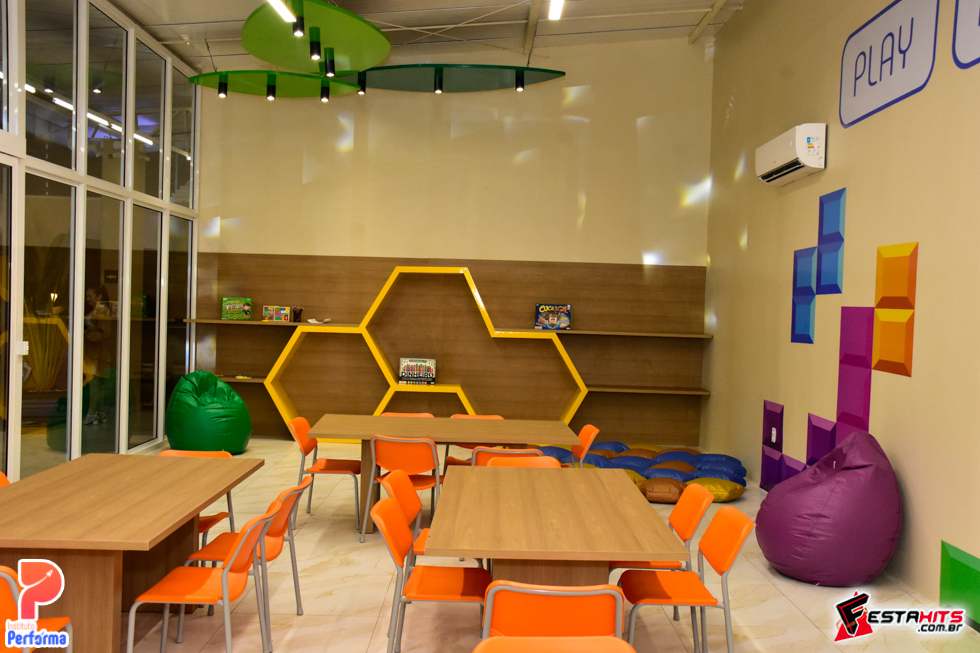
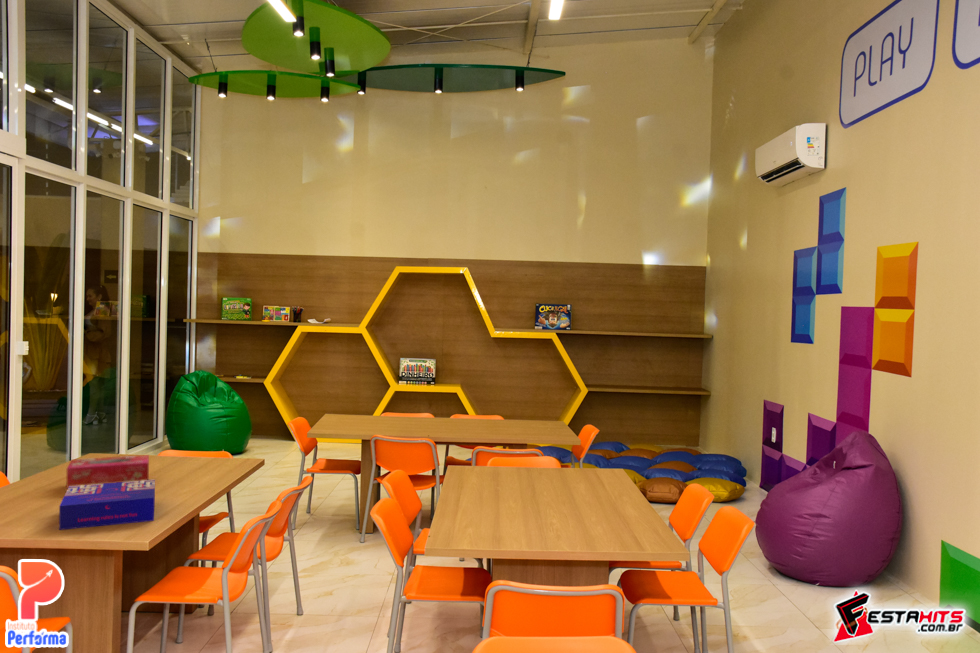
+ tissue box (109, 473)
+ board game (110, 503)
